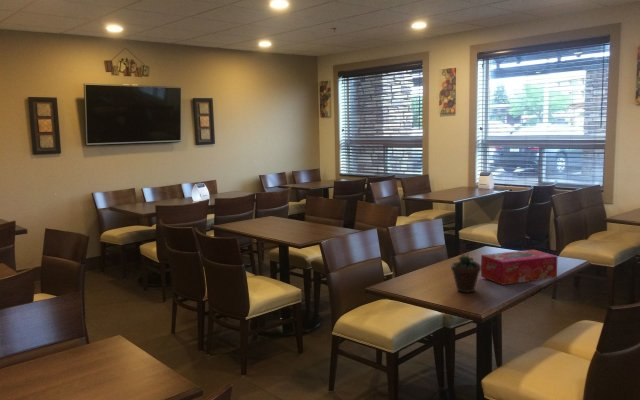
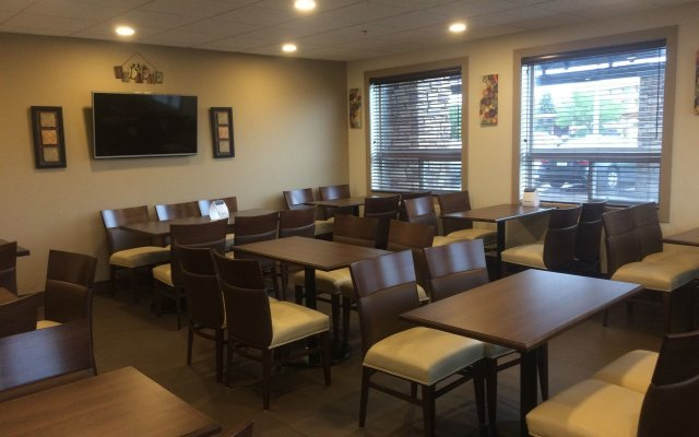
- tissue box (518, 266)
- succulent plant (465, 267)
